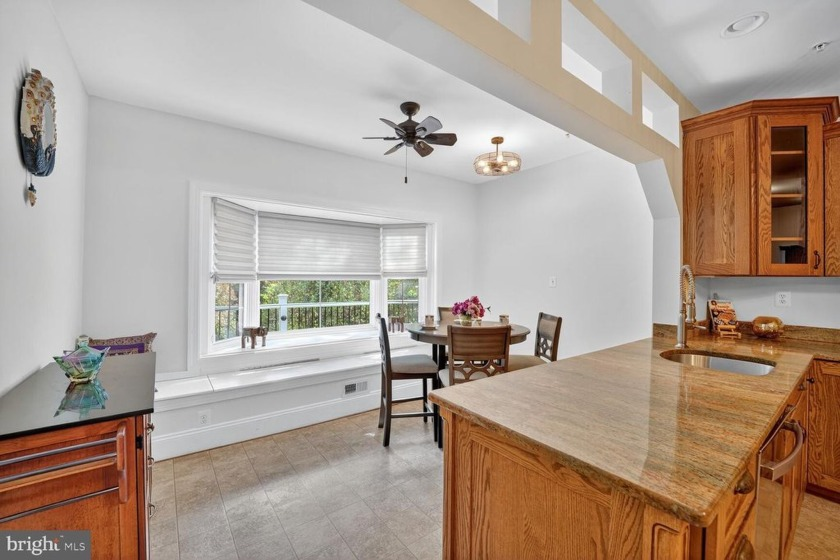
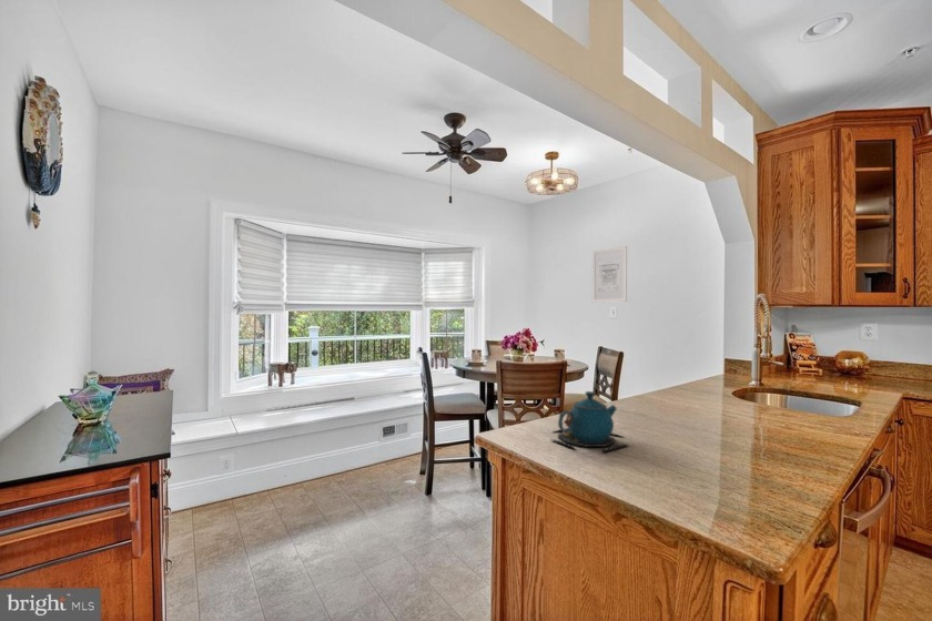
+ teapot (586, 415)
+ wall art (608, 275)
